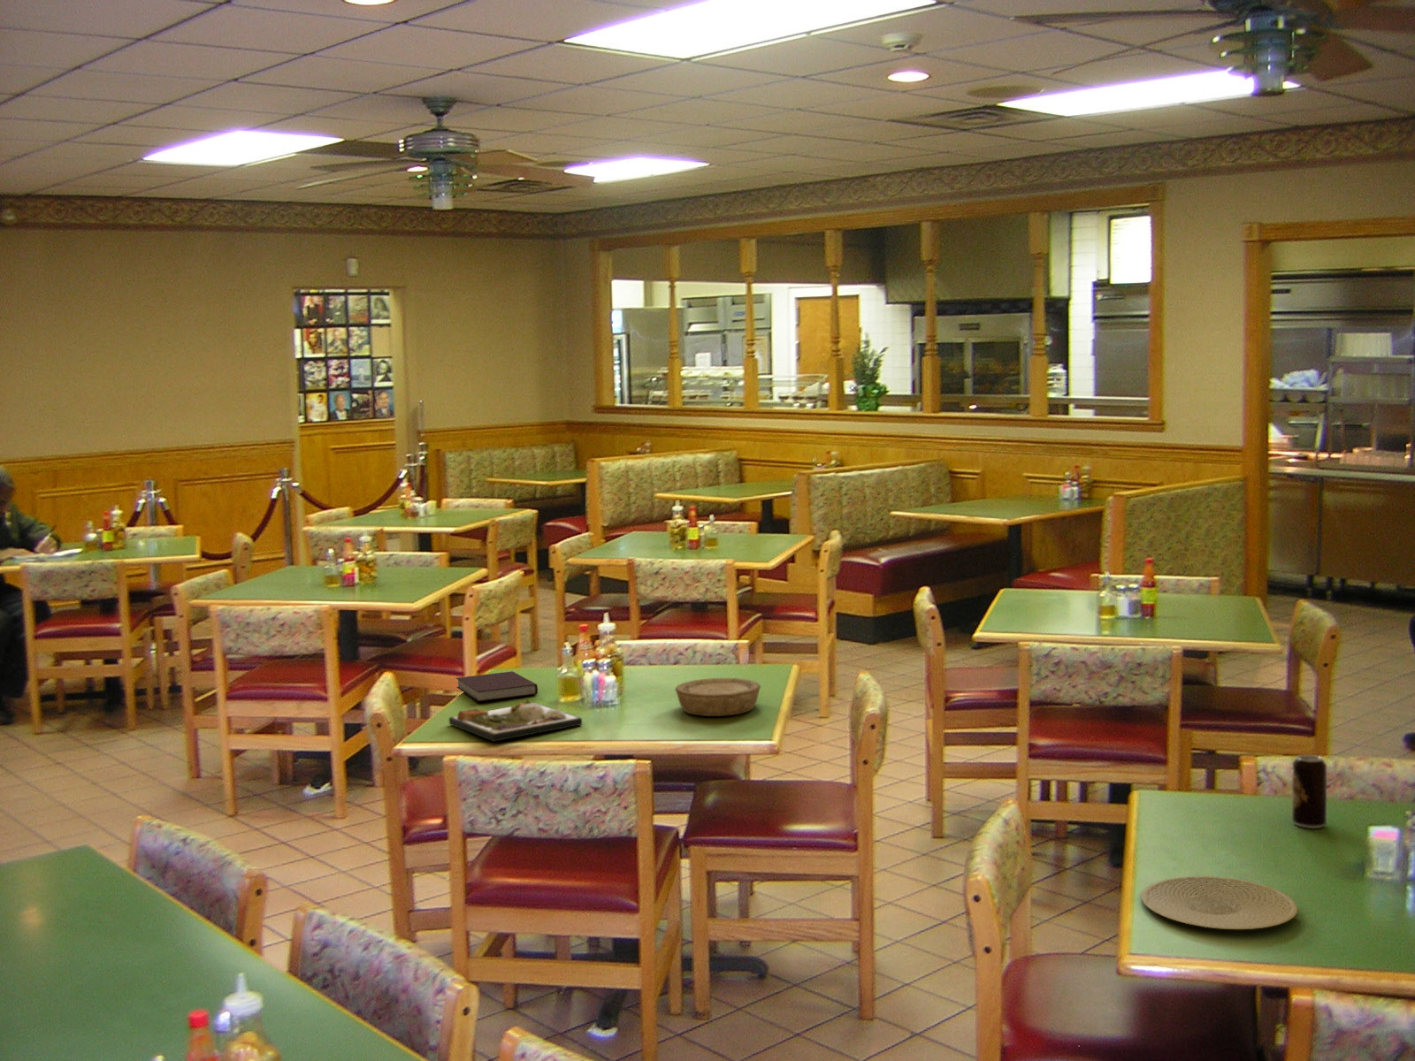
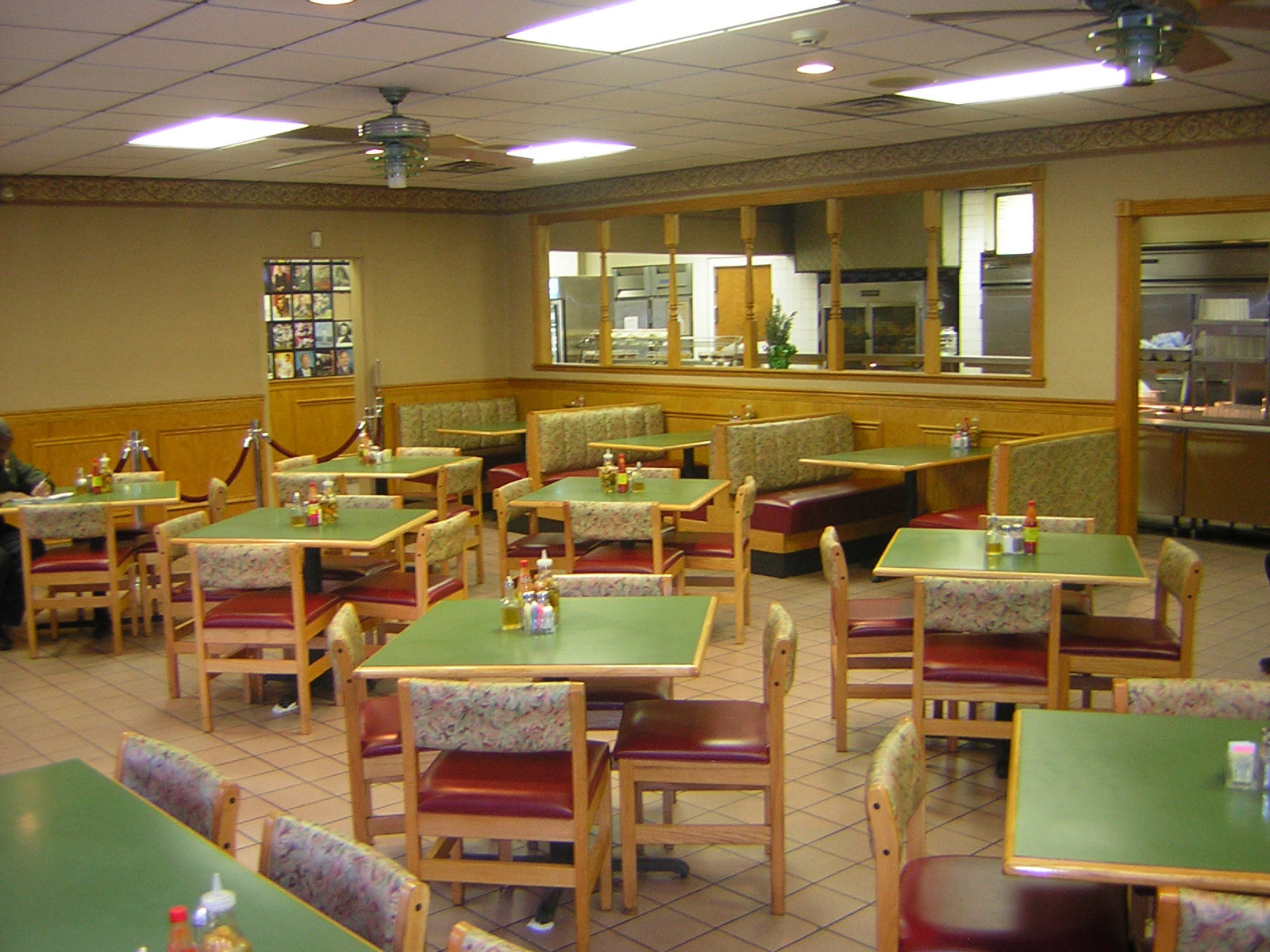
- bowl (719, 697)
- plate (1218, 904)
- dinner plate (515, 716)
- beverage can (1309, 790)
- notebook (496, 685)
